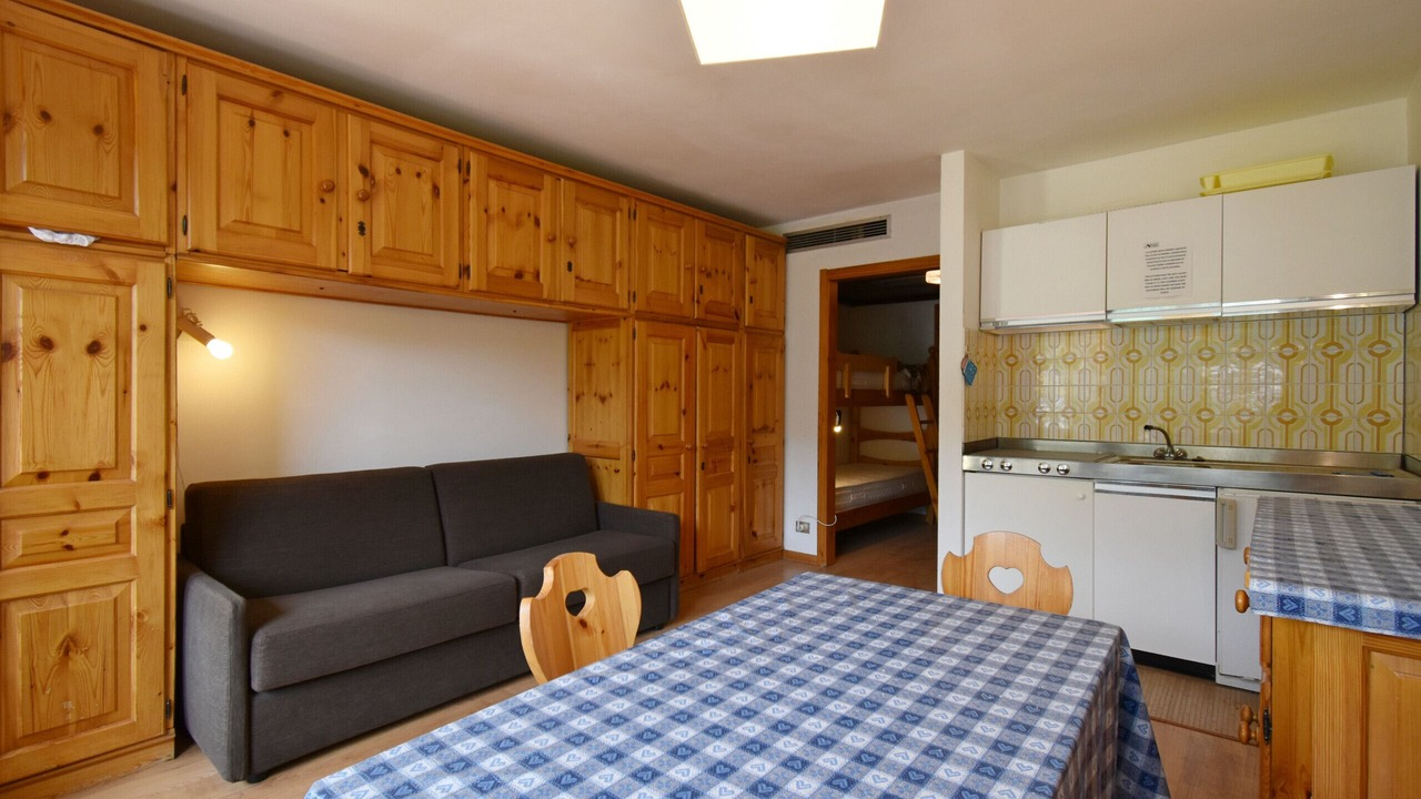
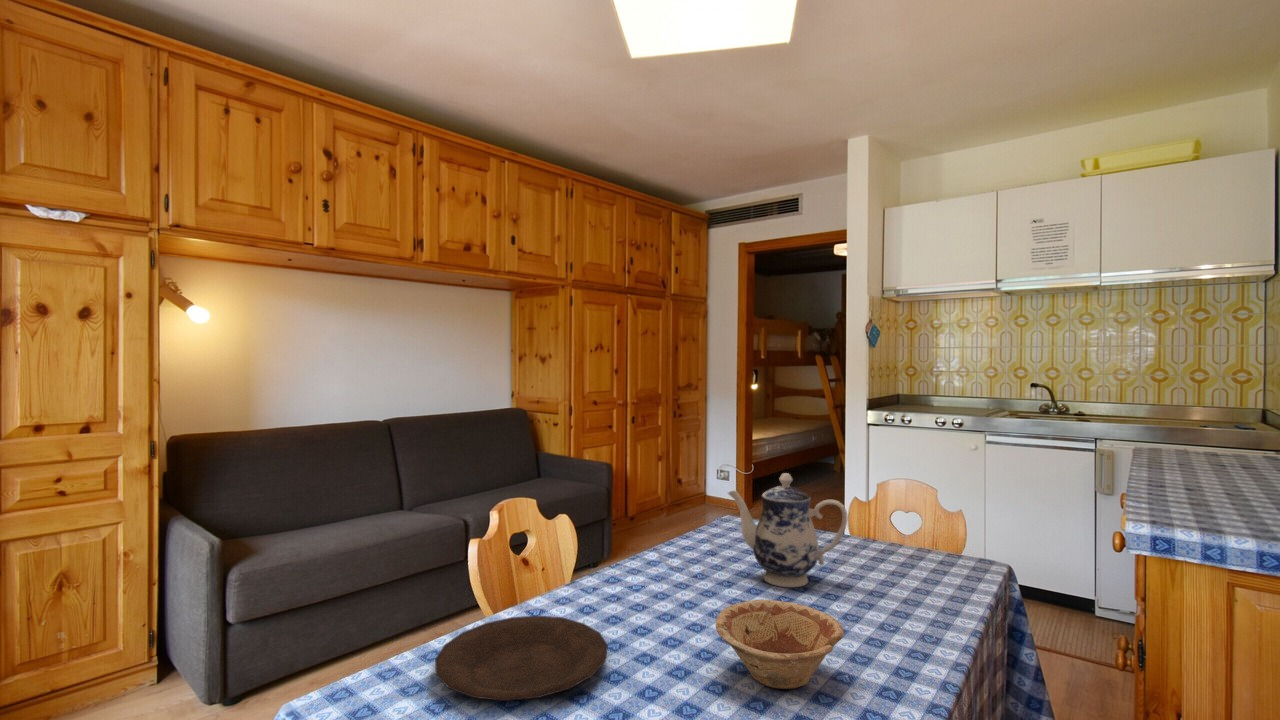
+ dish (777, 649)
+ teapot (785, 526)
+ plate (523, 659)
